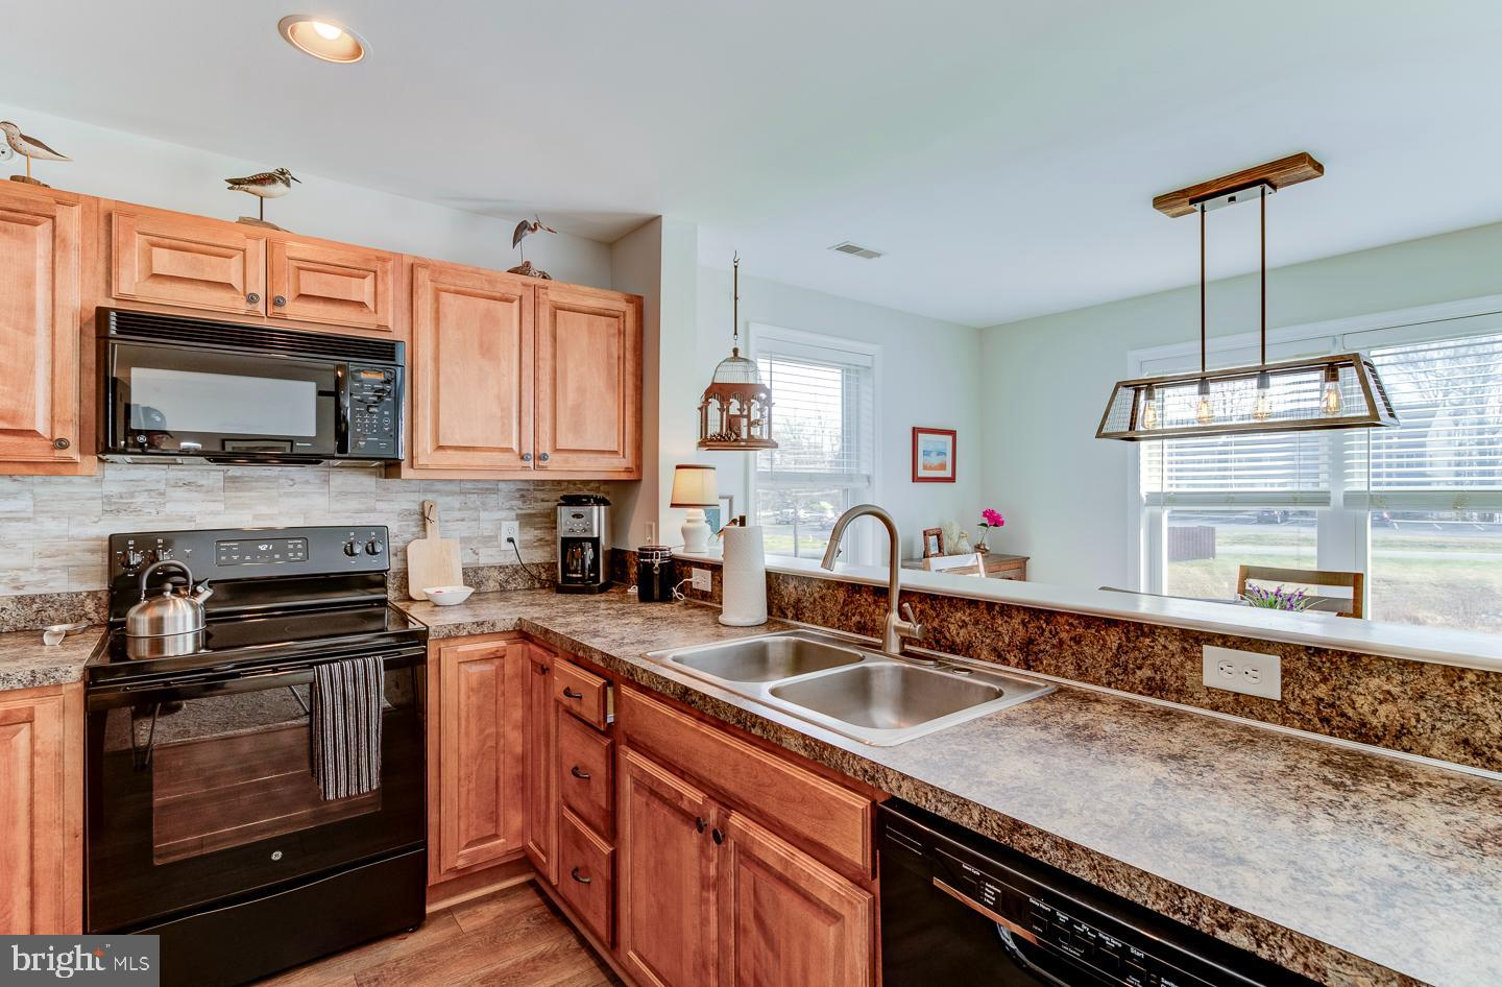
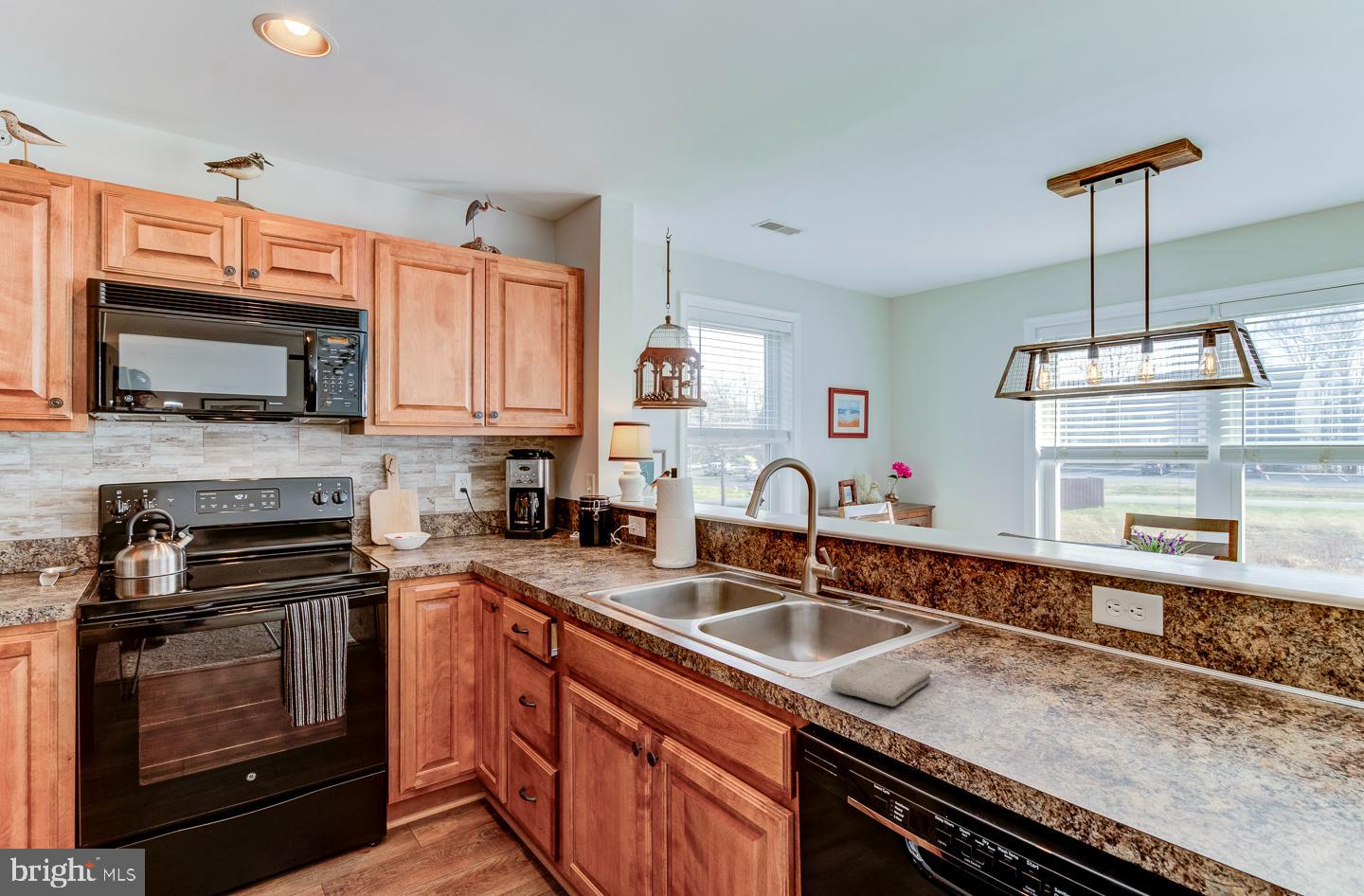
+ washcloth (883, 678)
